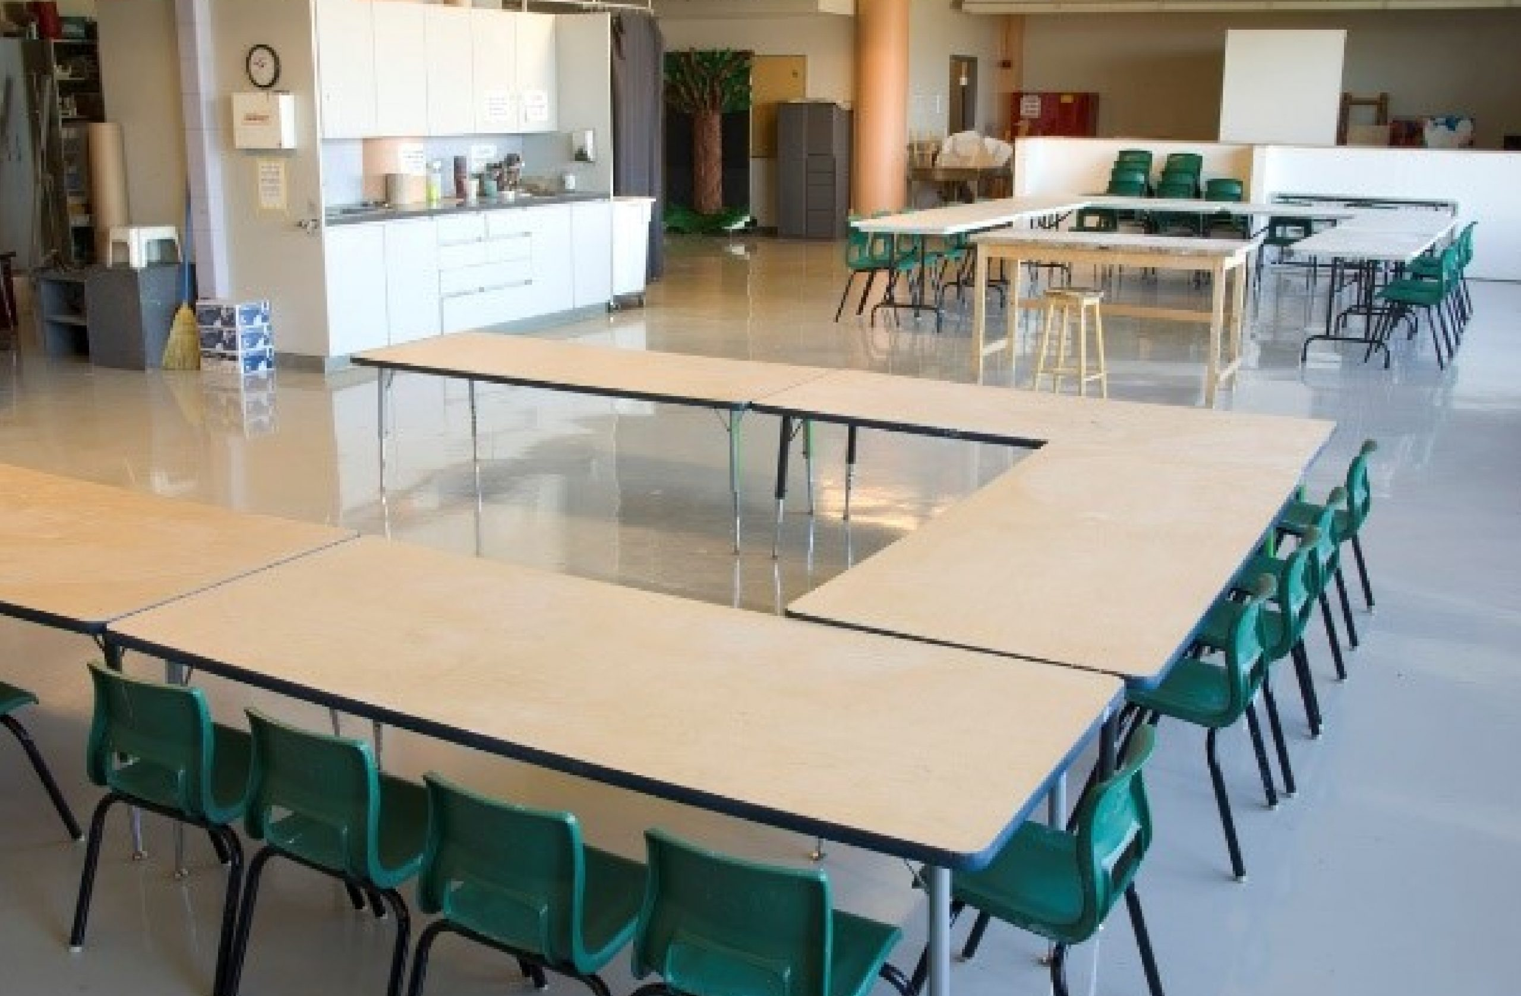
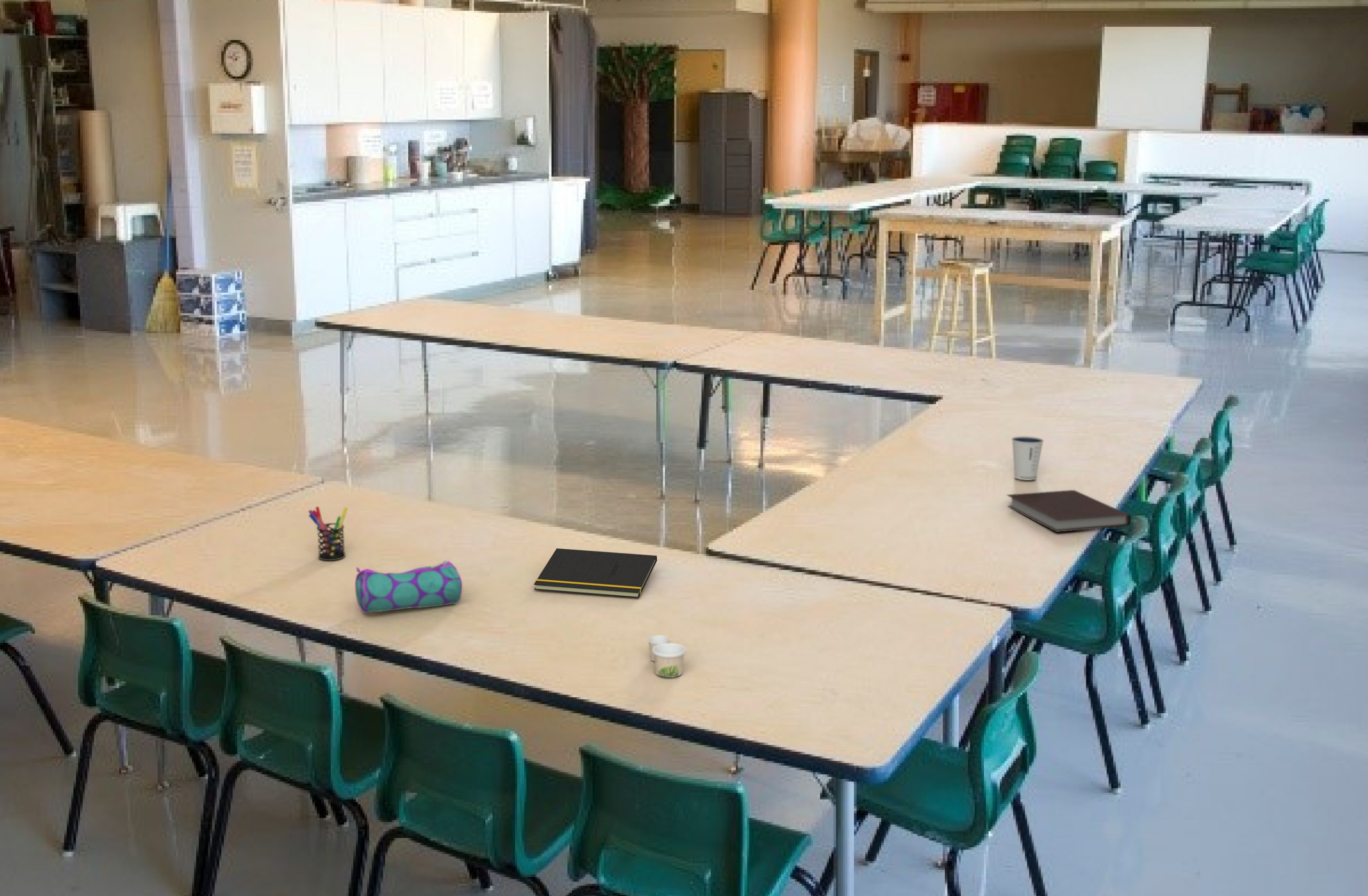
+ pencil case (408, 586)
+ paper cup (664, 655)
+ notepad (596, 572)
+ pen holder (331, 531)
+ dixie cup (1026, 458)
+ notebook (1067, 510)
